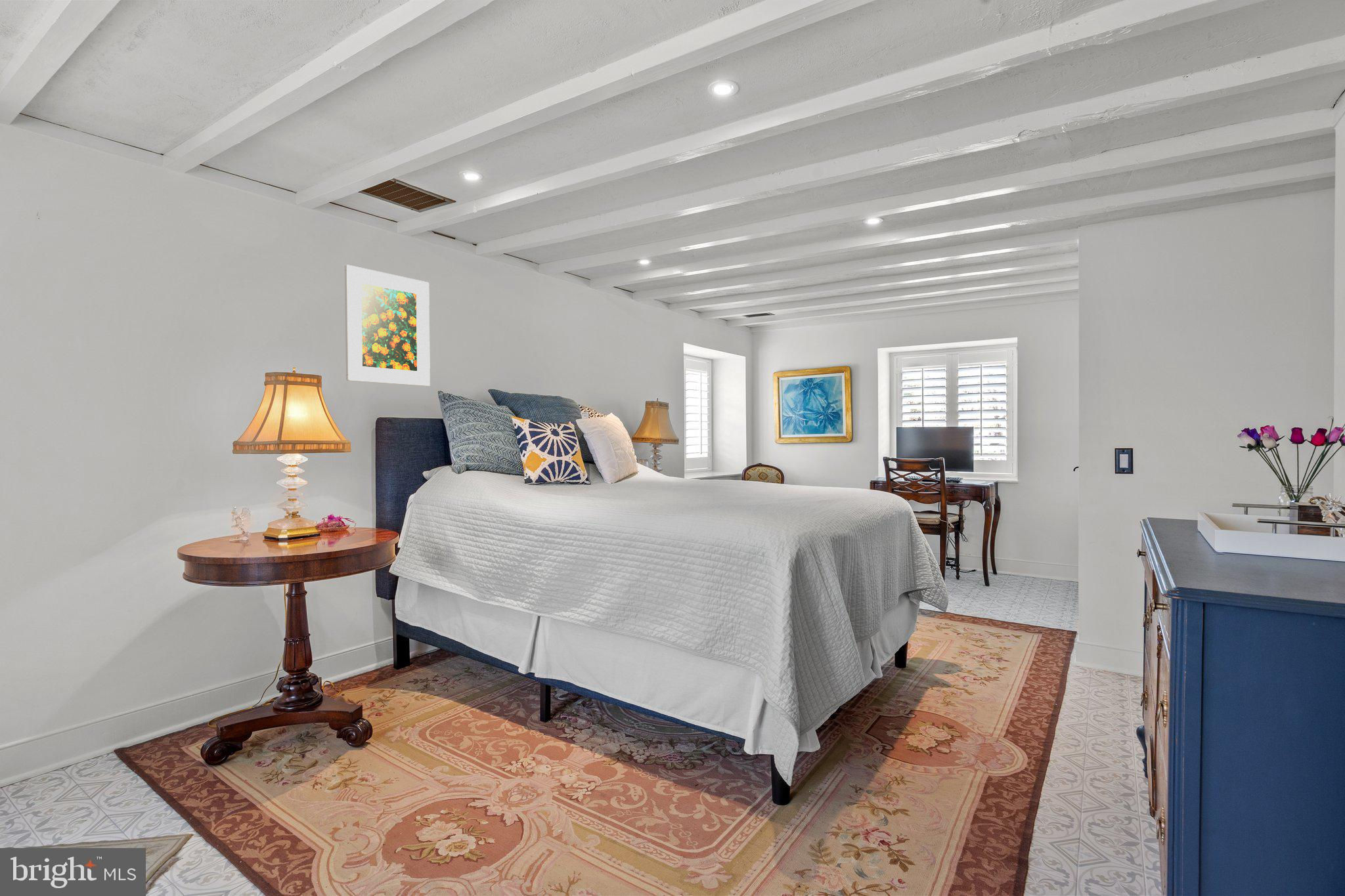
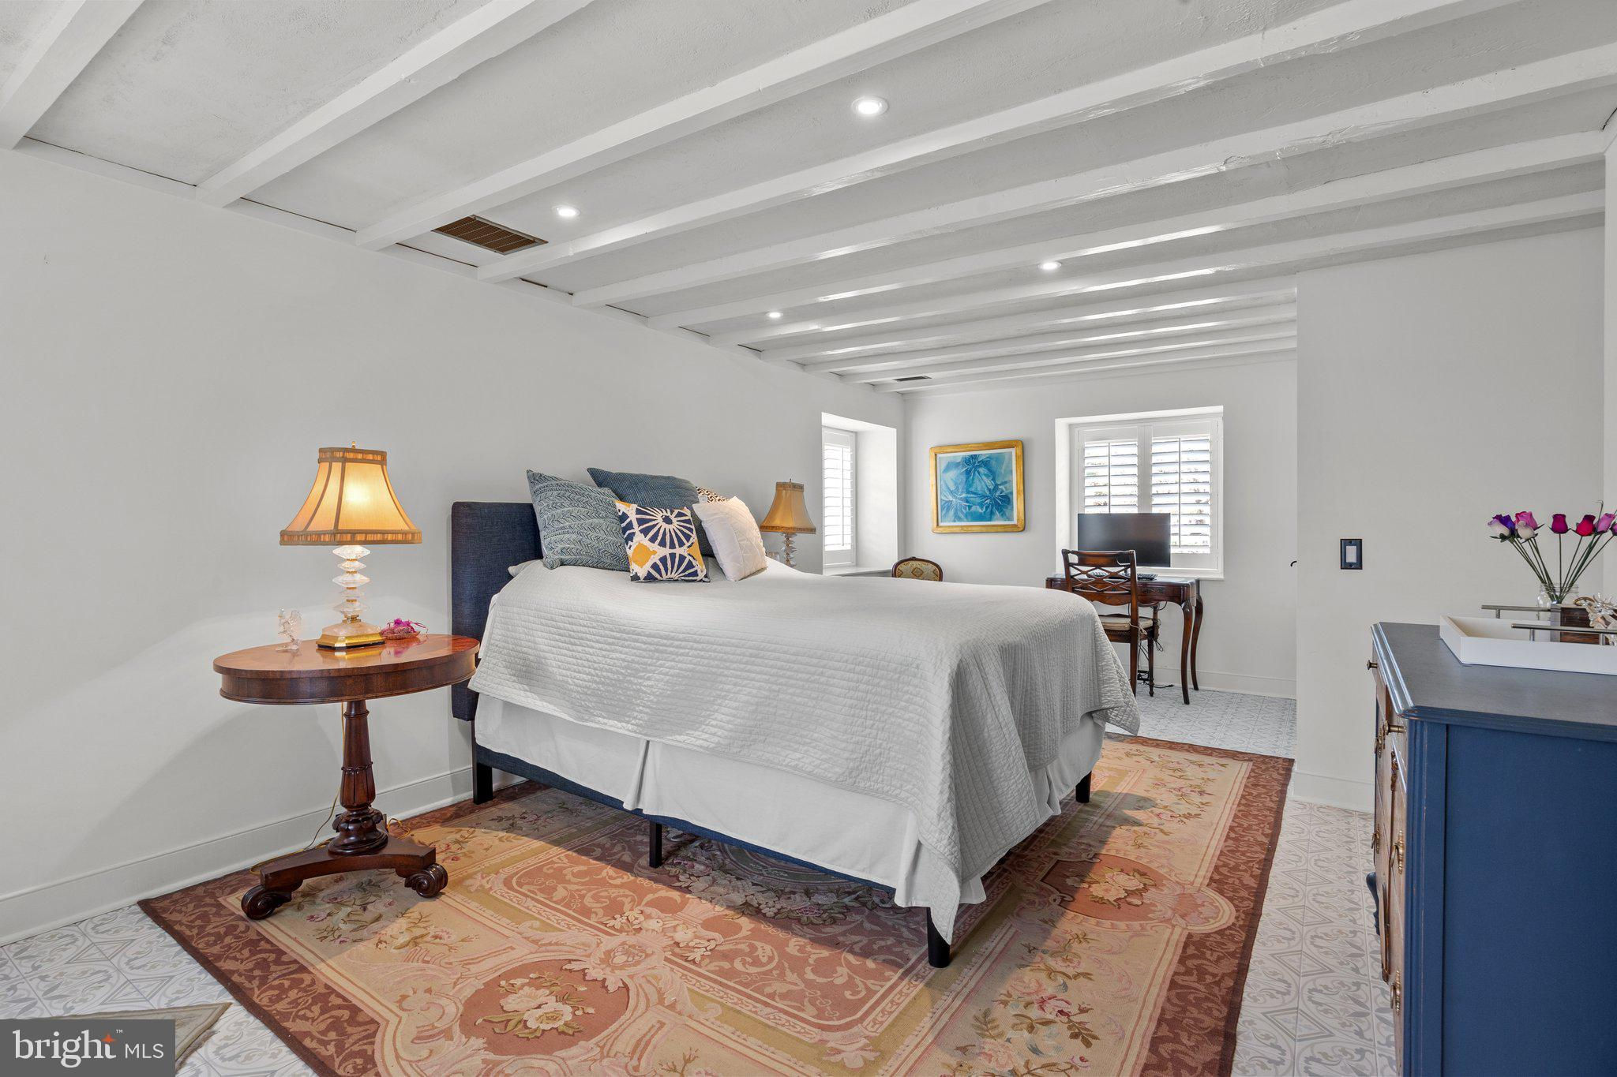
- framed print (389, 329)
